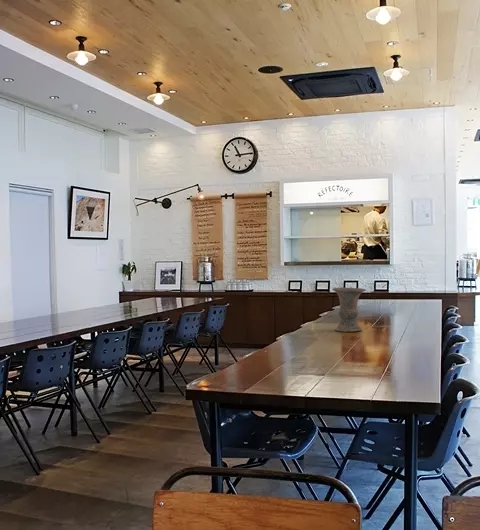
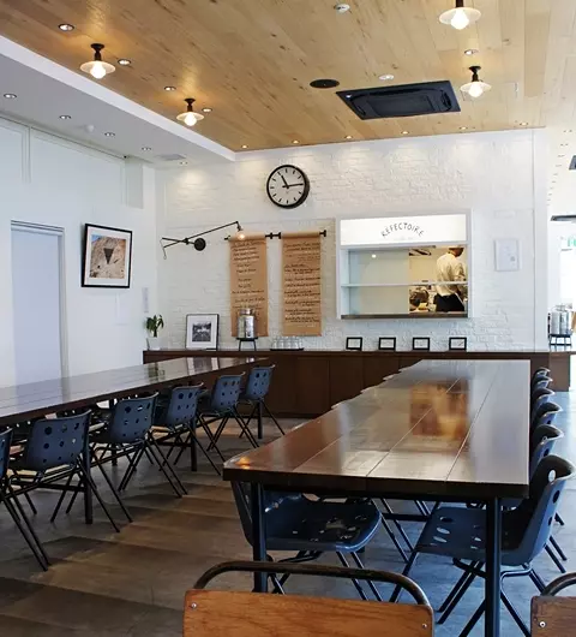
- vase (349, 309)
